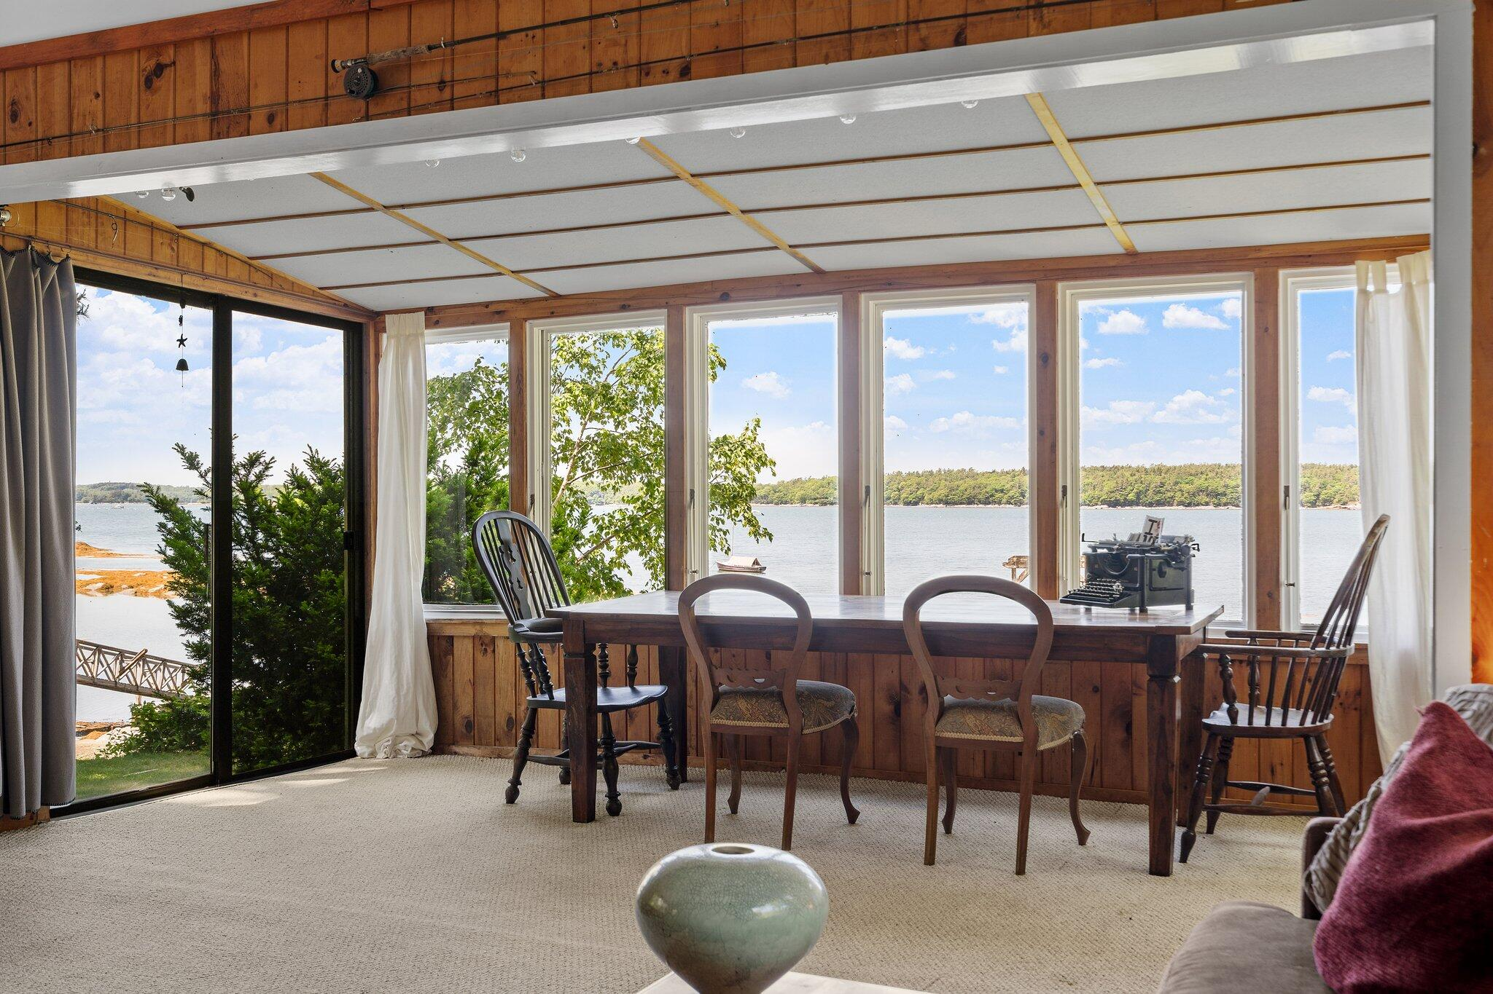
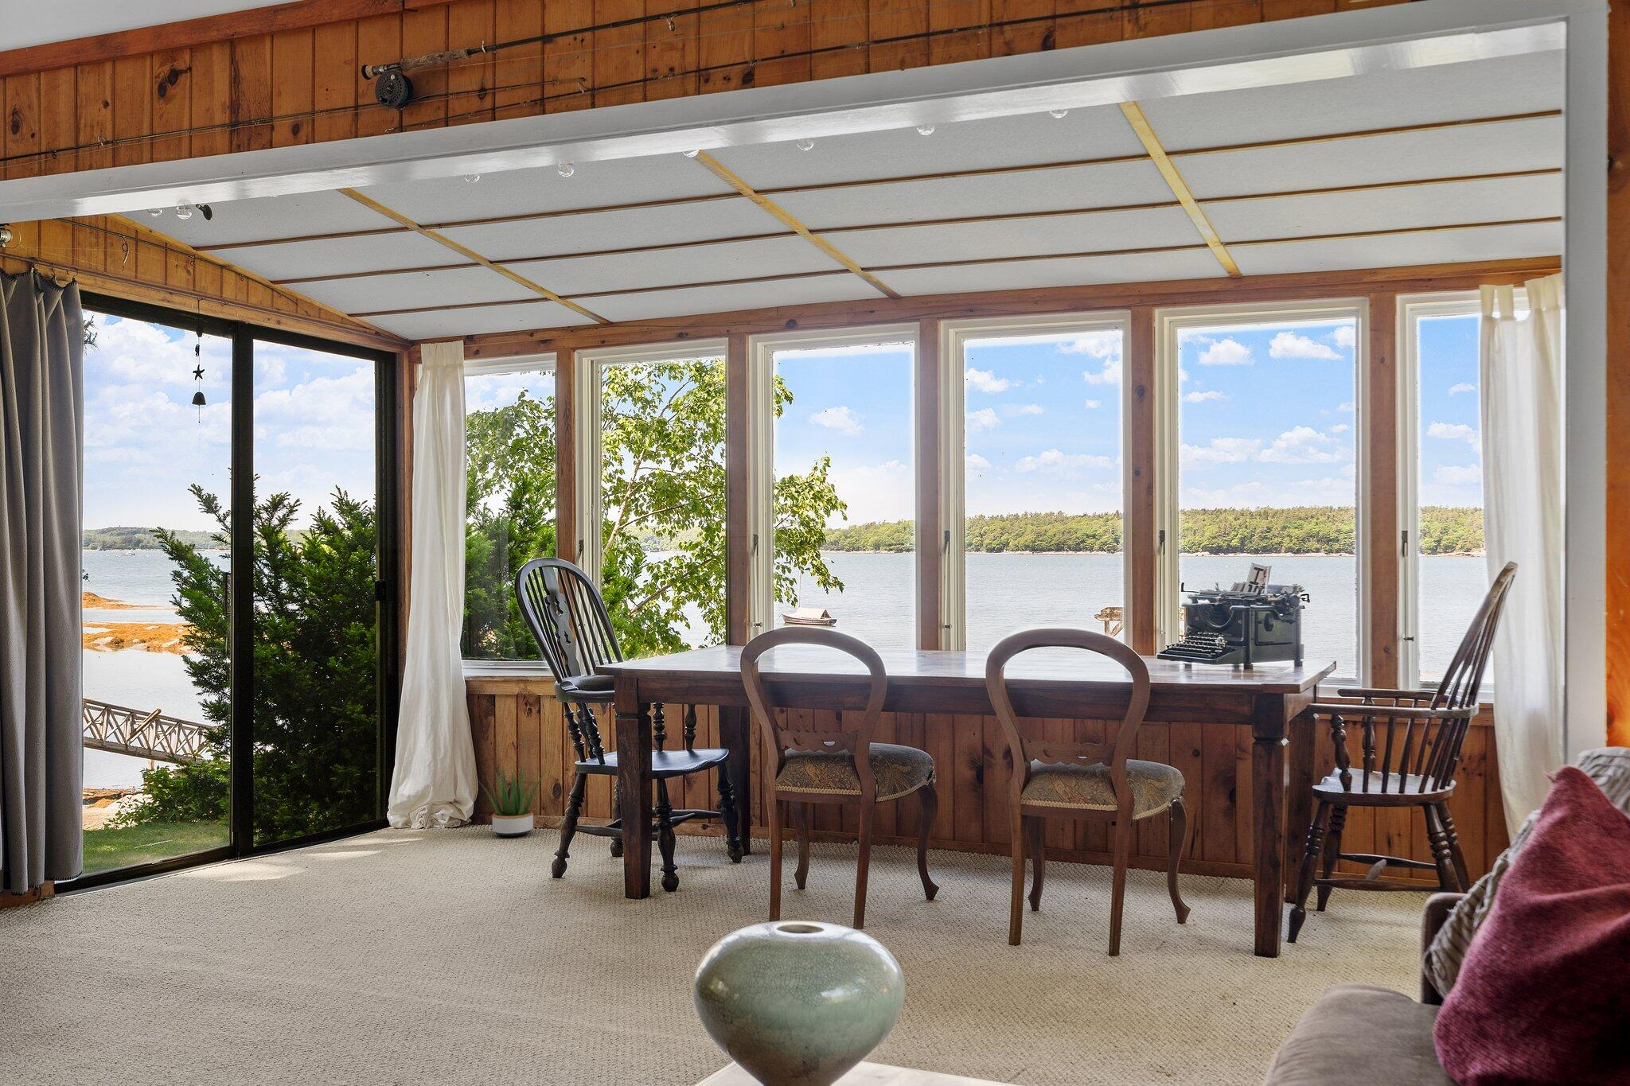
+ potted plant (513, 800)
